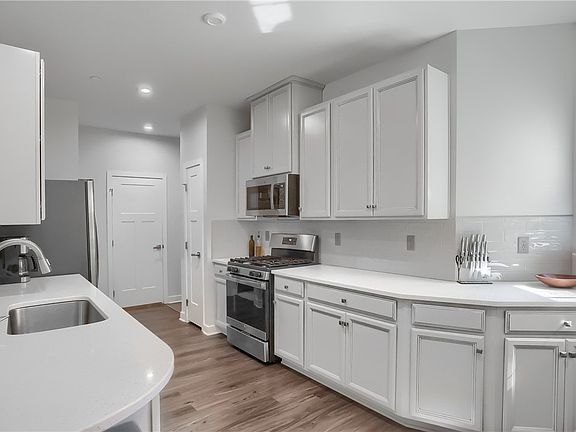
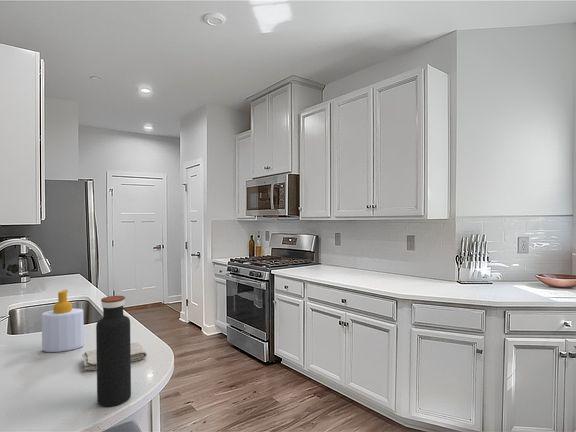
+ water bottle (113, 348)
+ soap bottle (63, 319)
+ washcloth (131, 354)
